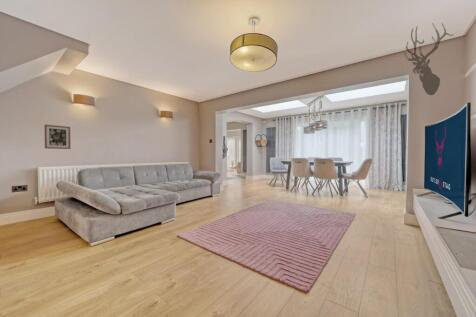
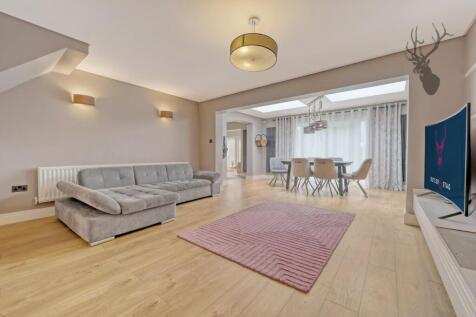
- wall art (57, 137)
